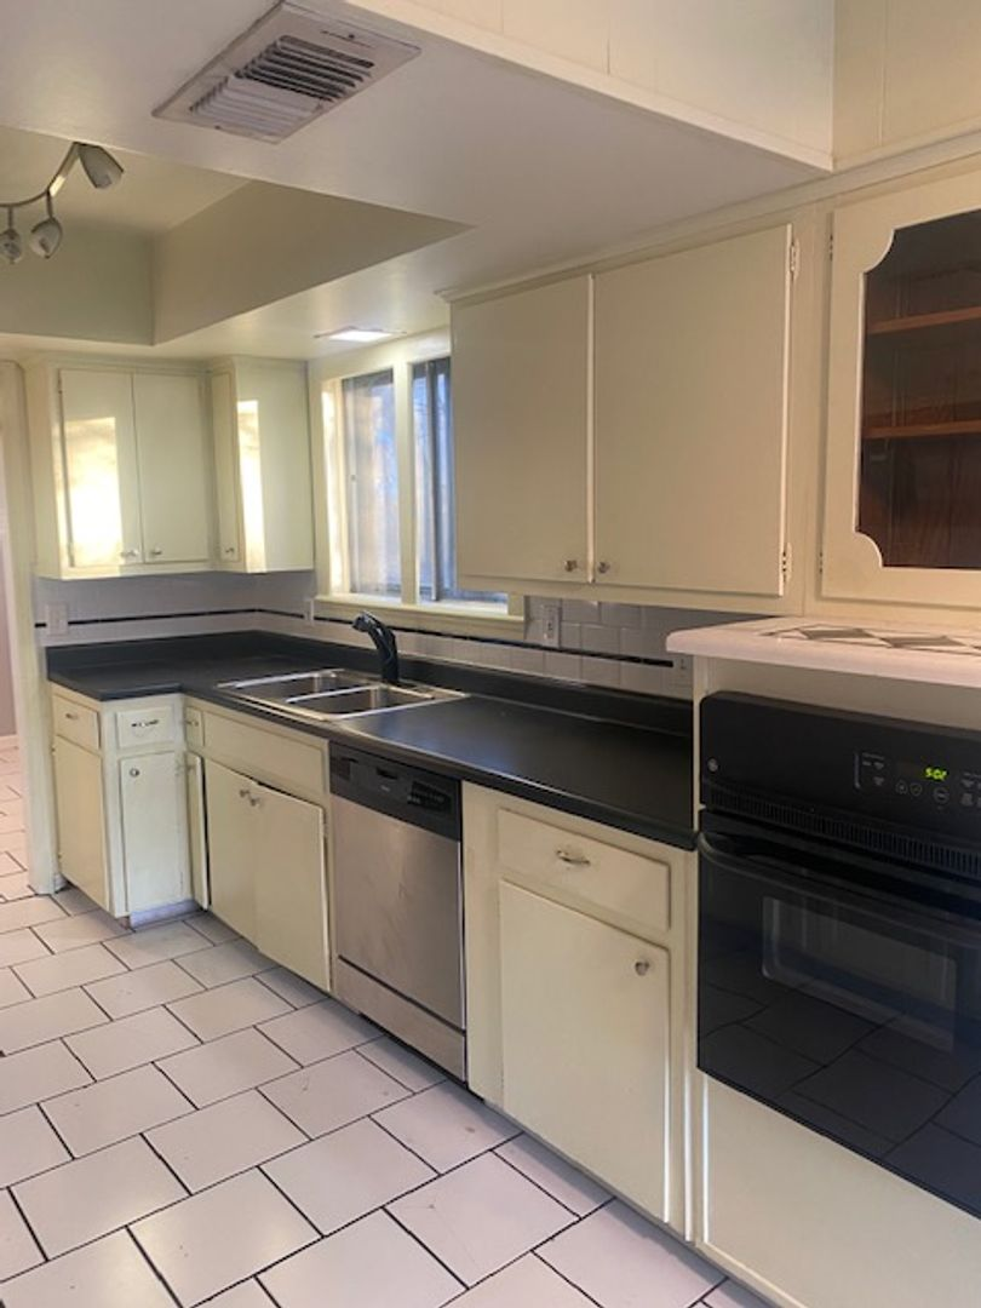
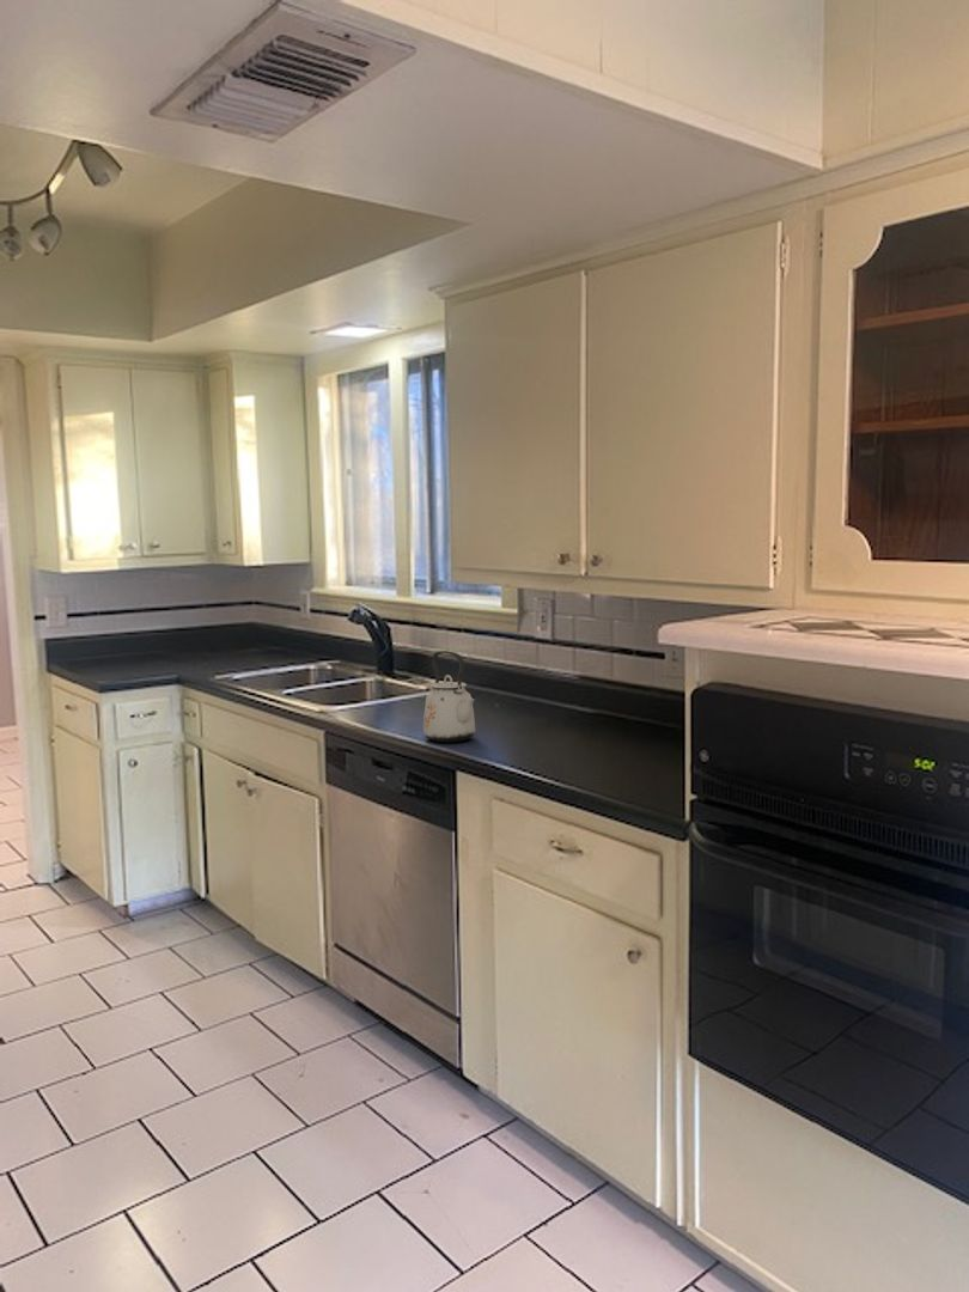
+ kettle (453, 696)
